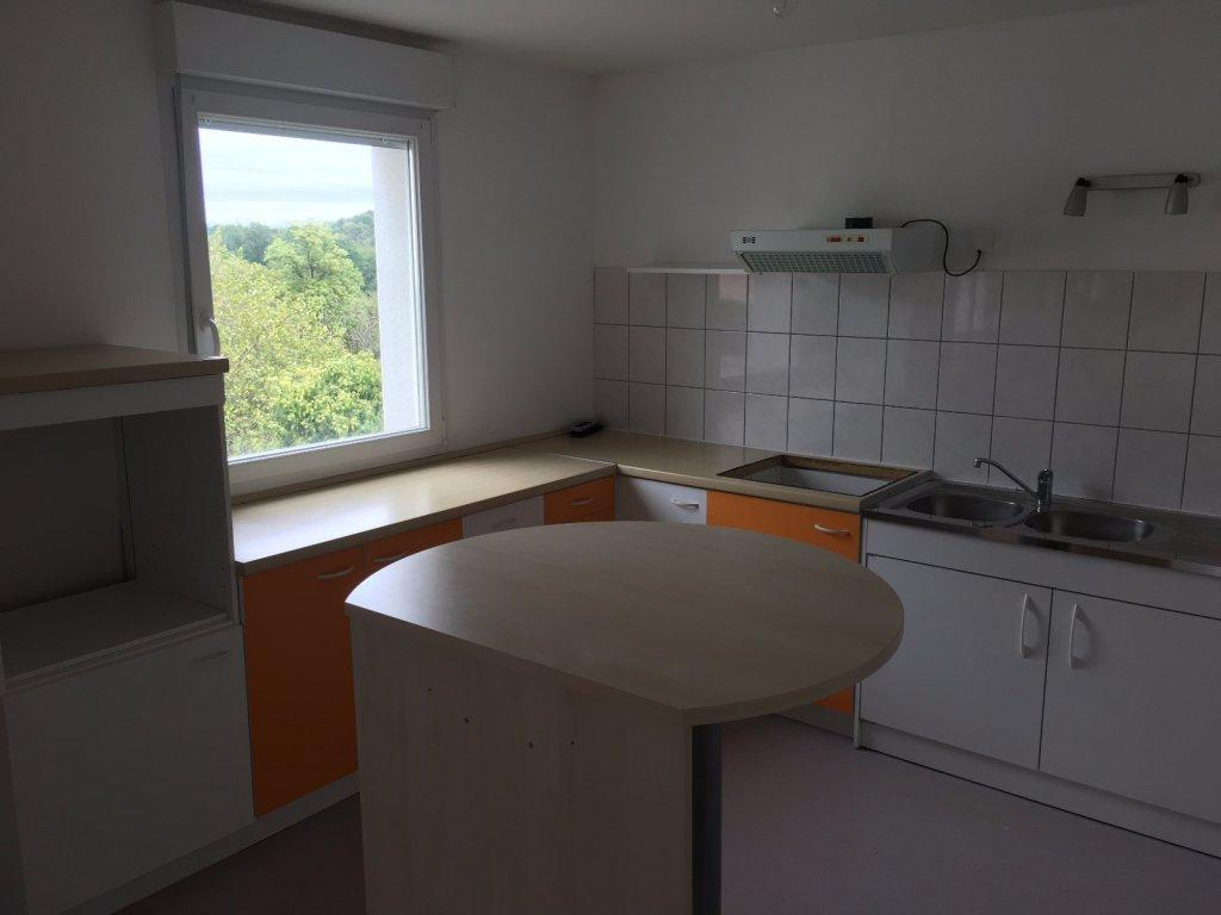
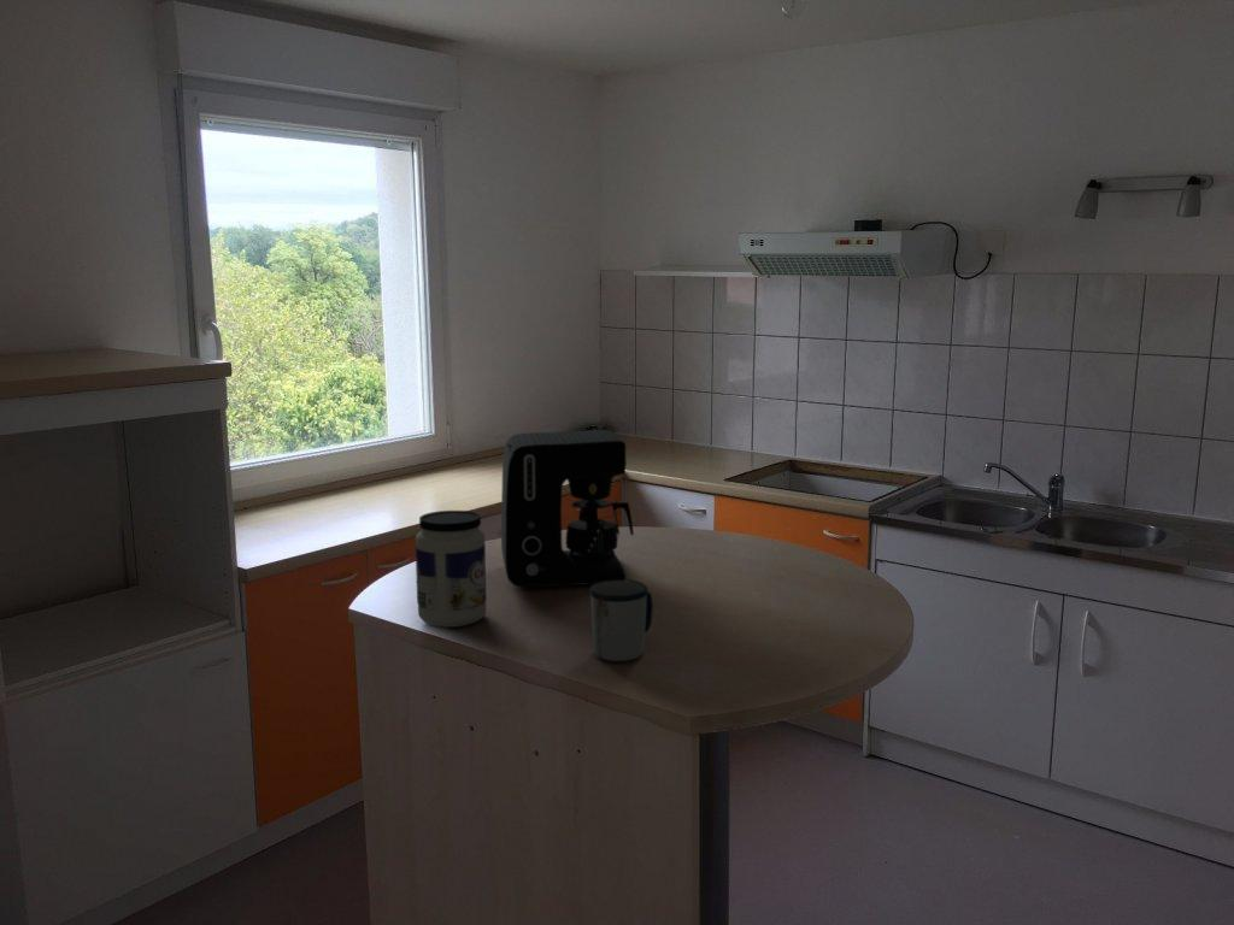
+ jar (451, 567)
+ coffee maker (572, 506)
+ mug (623, 619)
